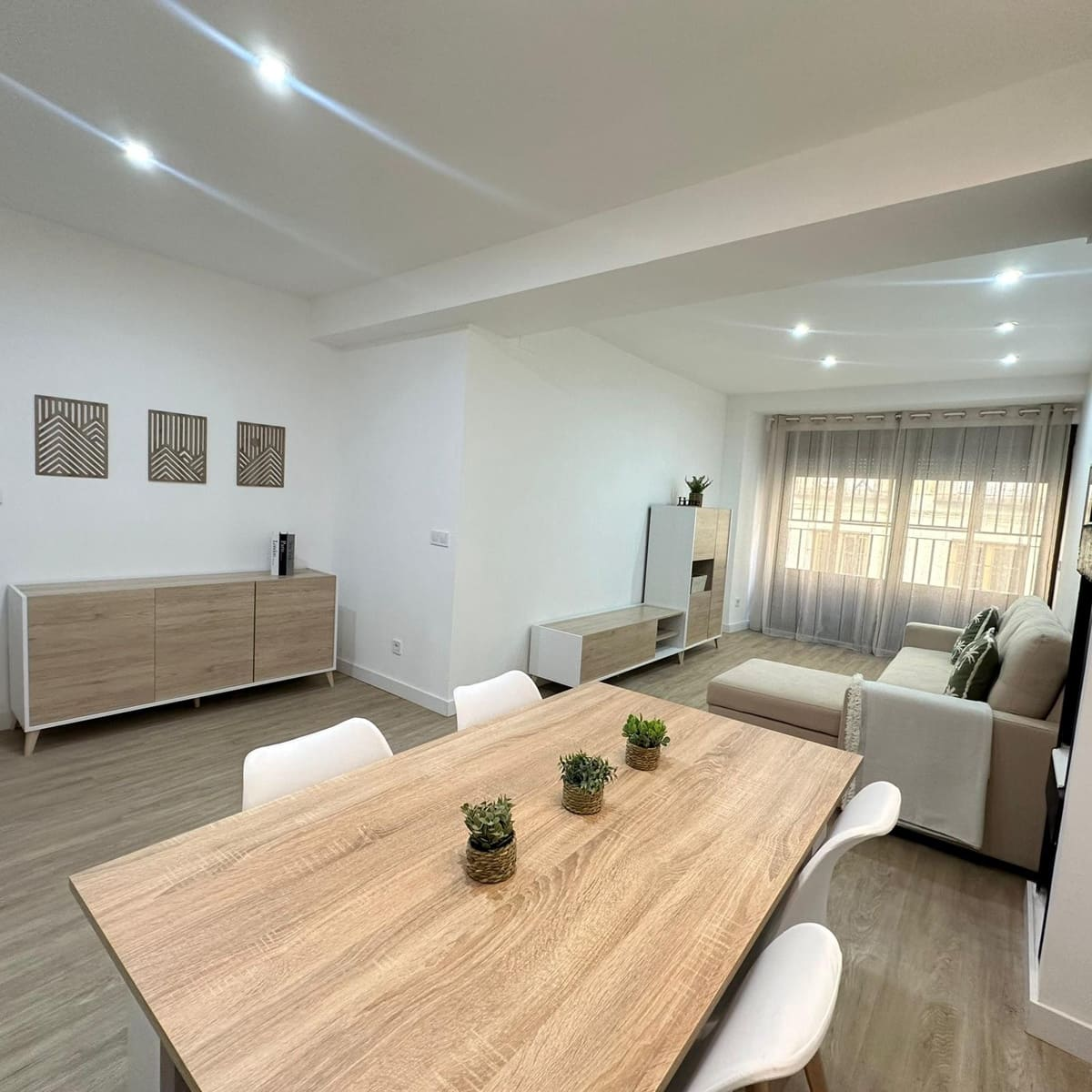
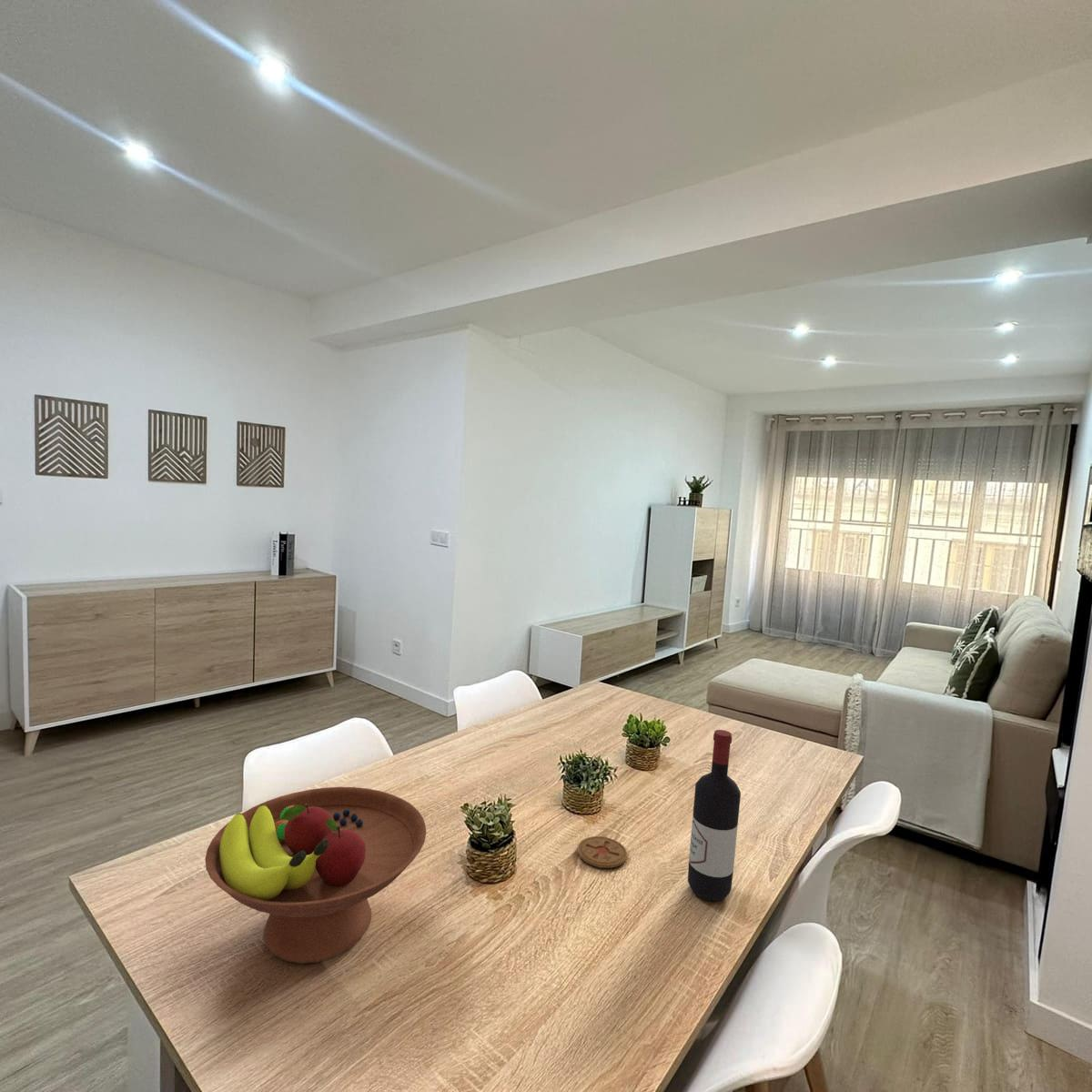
+ fruit bowl (321, 864)
+ wine bottle (715, 812)
+ coaster (602, 851)
